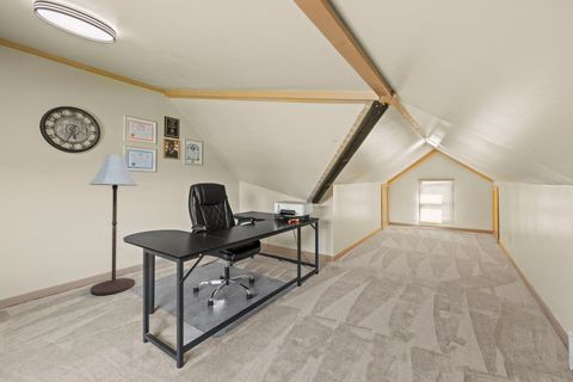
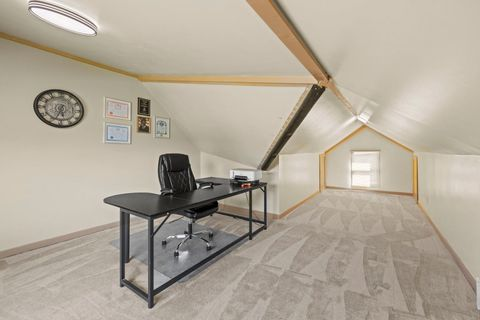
- floor lamp (113, 221)
